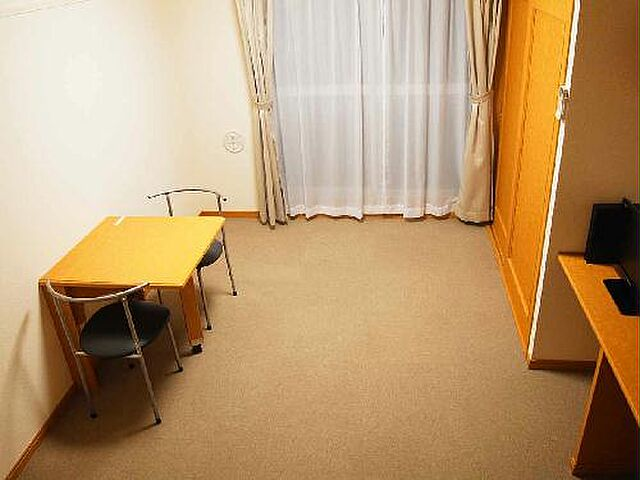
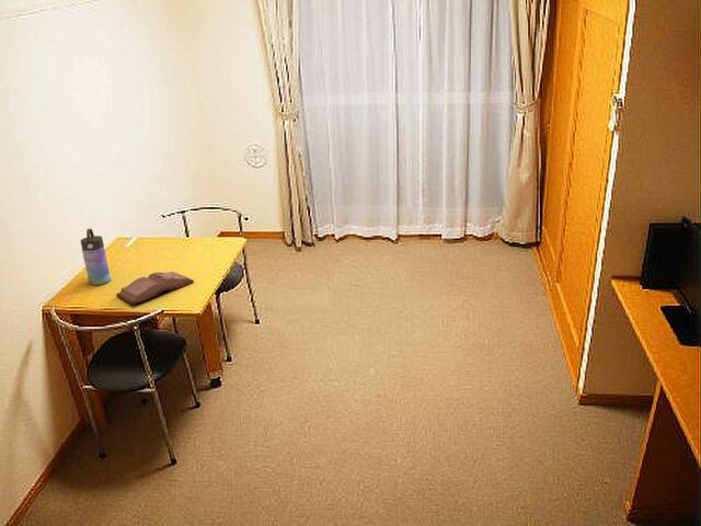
+ hardback book (154, 283)
+ water bottle (94, 255)
